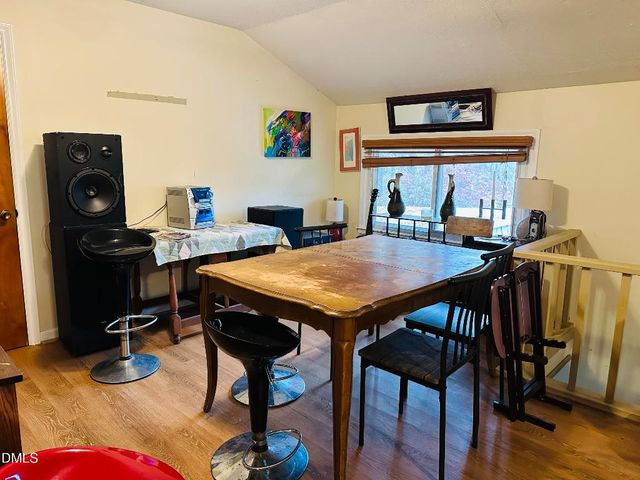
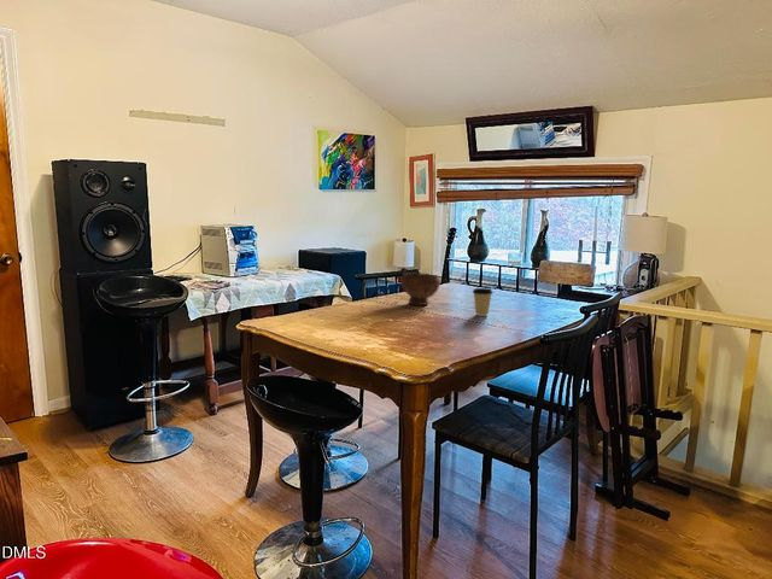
+ bowl (420, 288)
+ coffee cup (481, 300)
